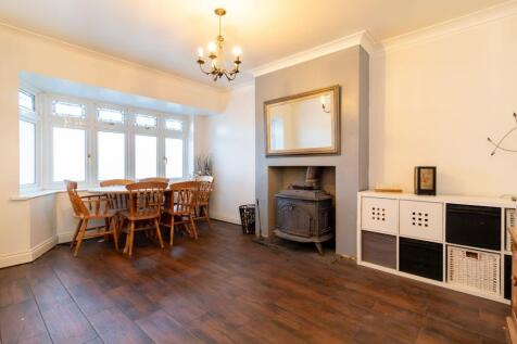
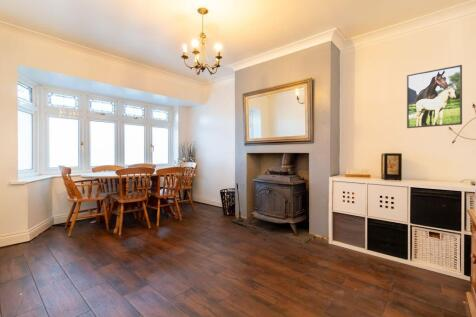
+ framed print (432, 98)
